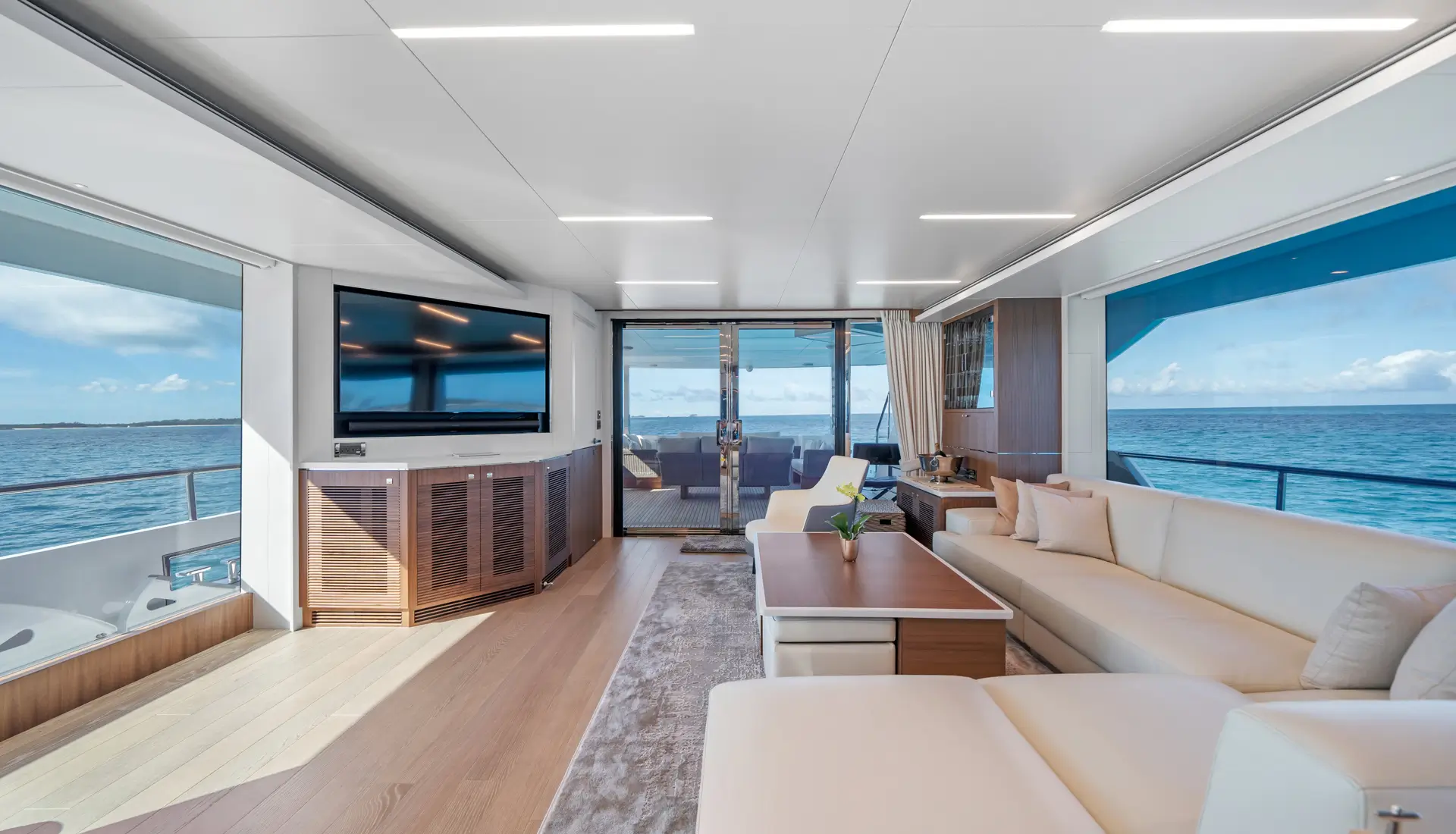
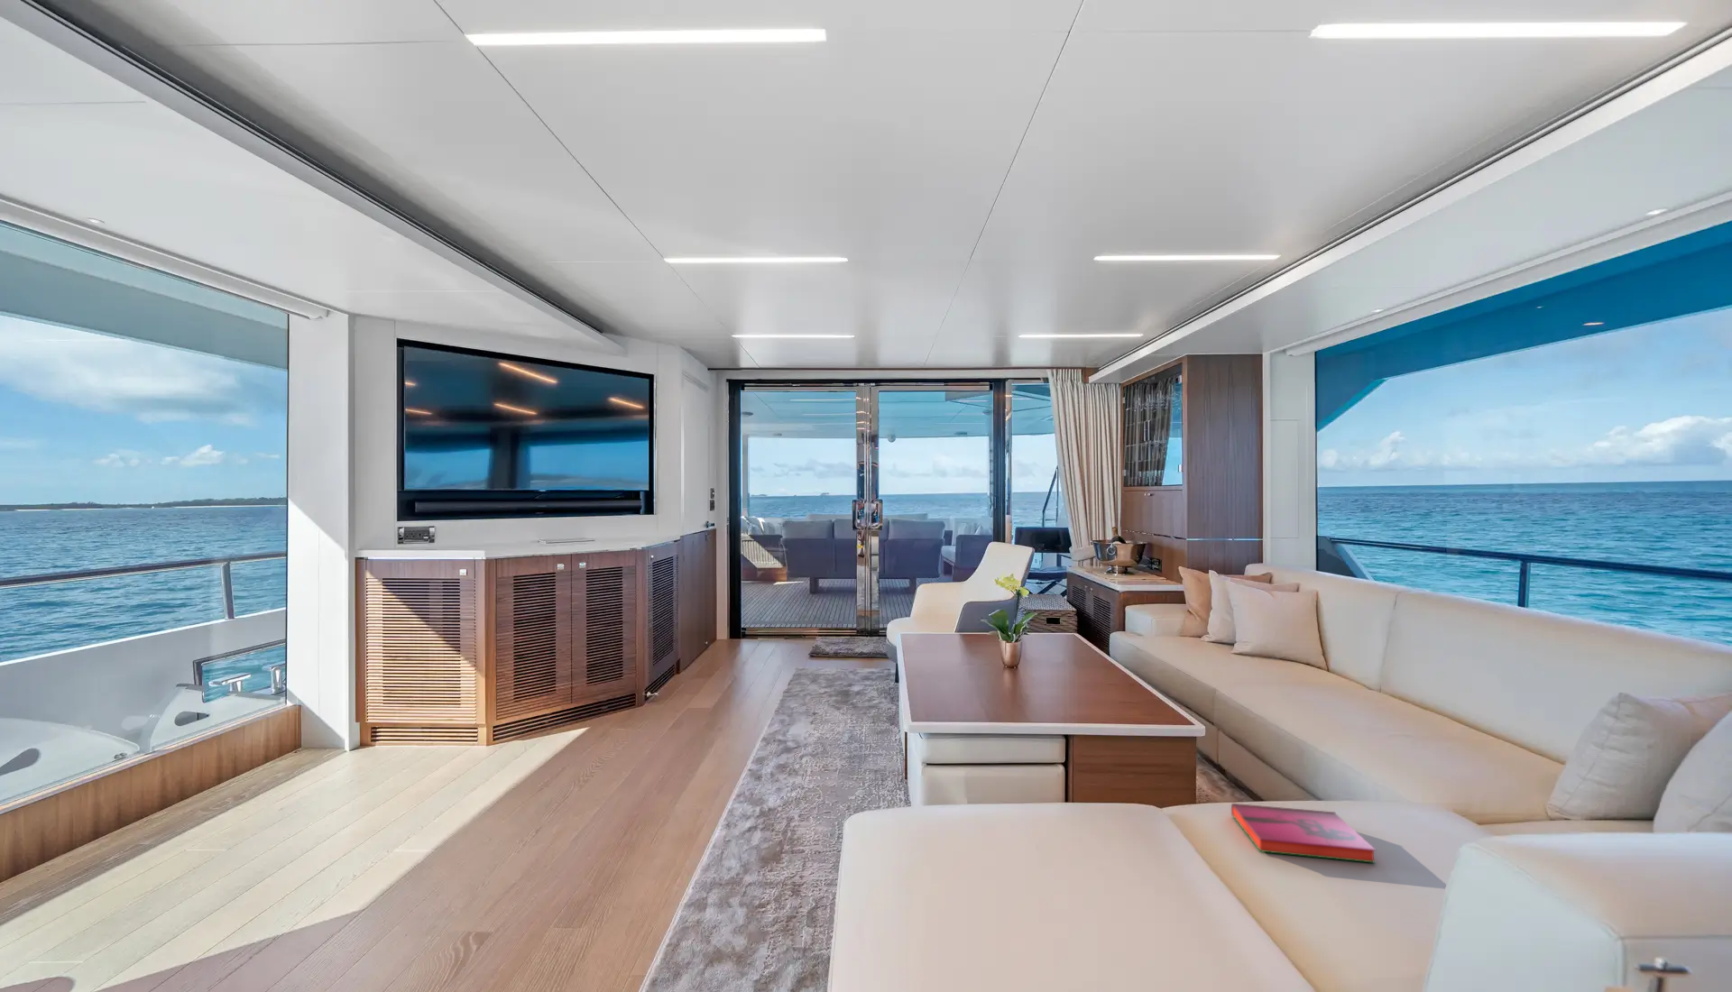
+ hardback book (1298, 830)
